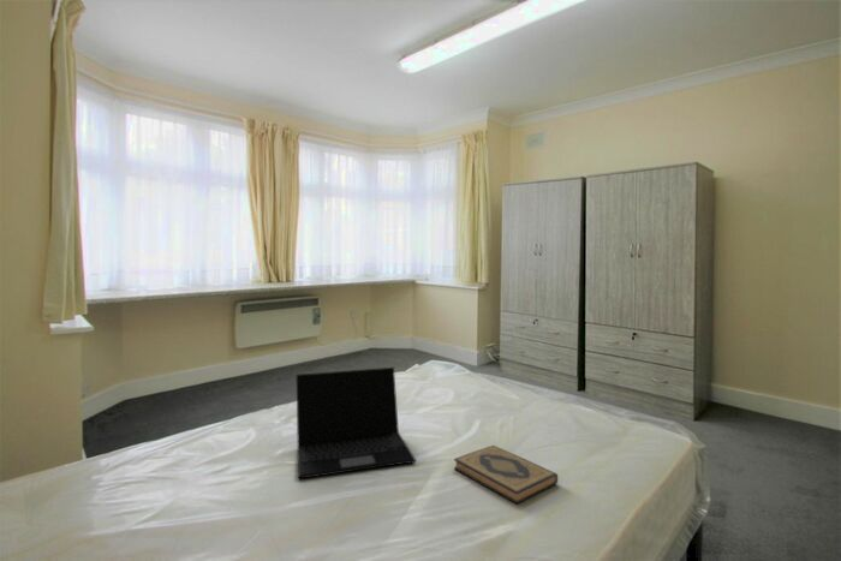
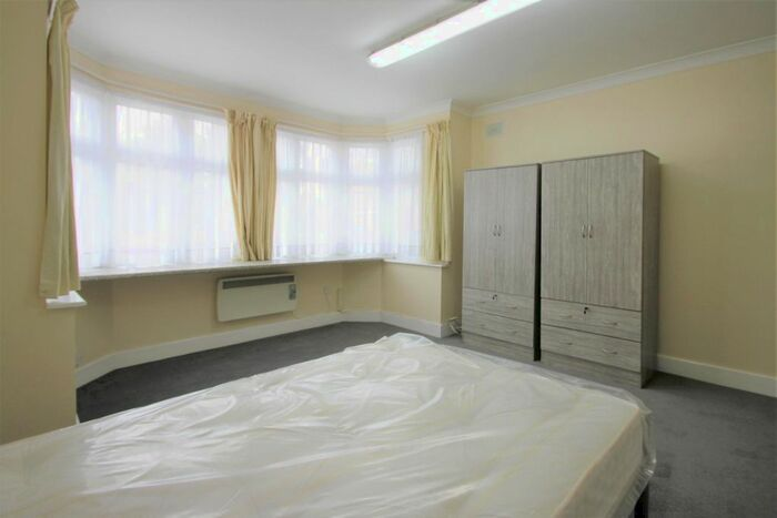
- laptop (352, 416)
- hardback book (503, 470)
